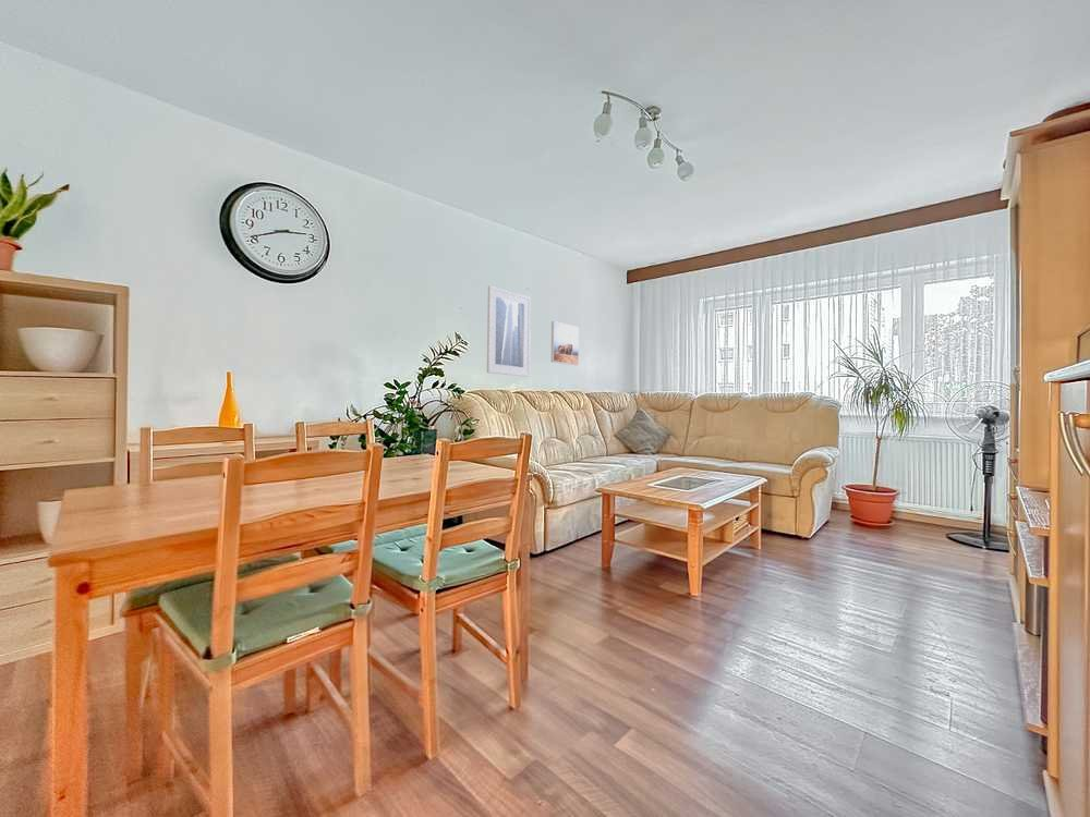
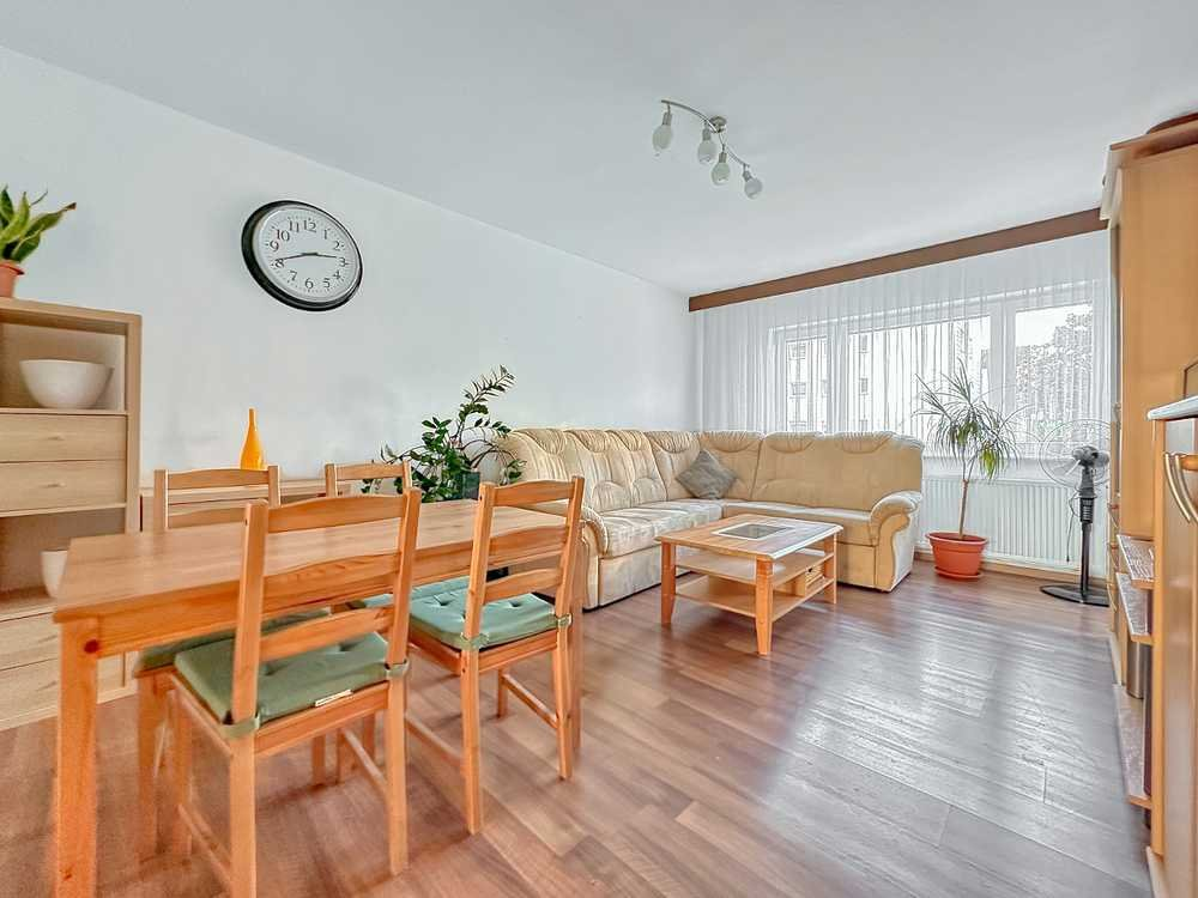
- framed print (565, 343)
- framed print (509, 332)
